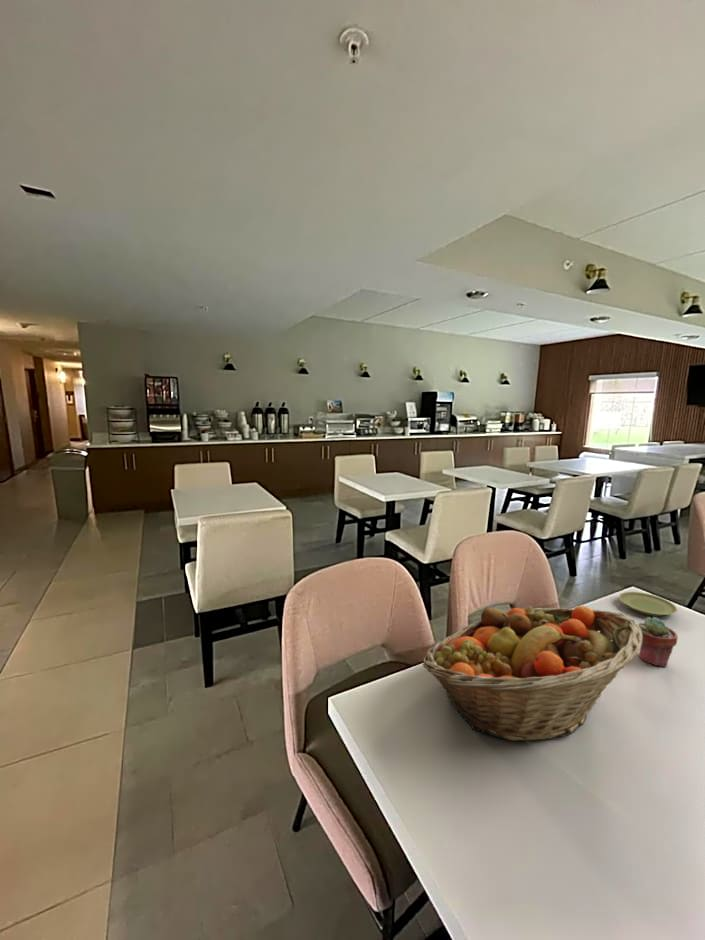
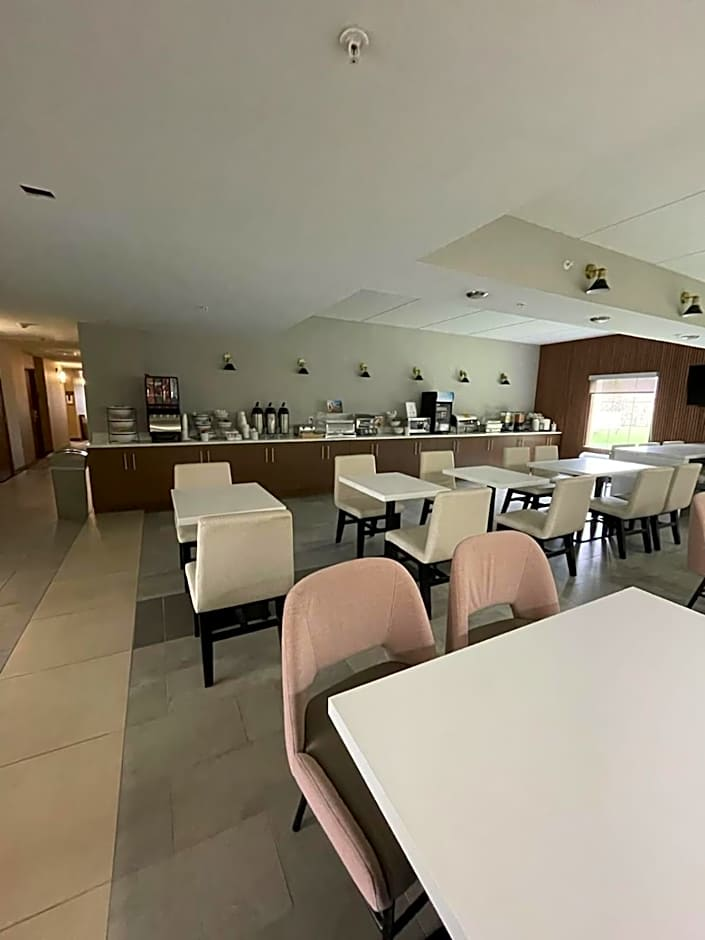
- plate (646, 605)
- potted succulent (655, 638)
- fruit basket (528, 656)
